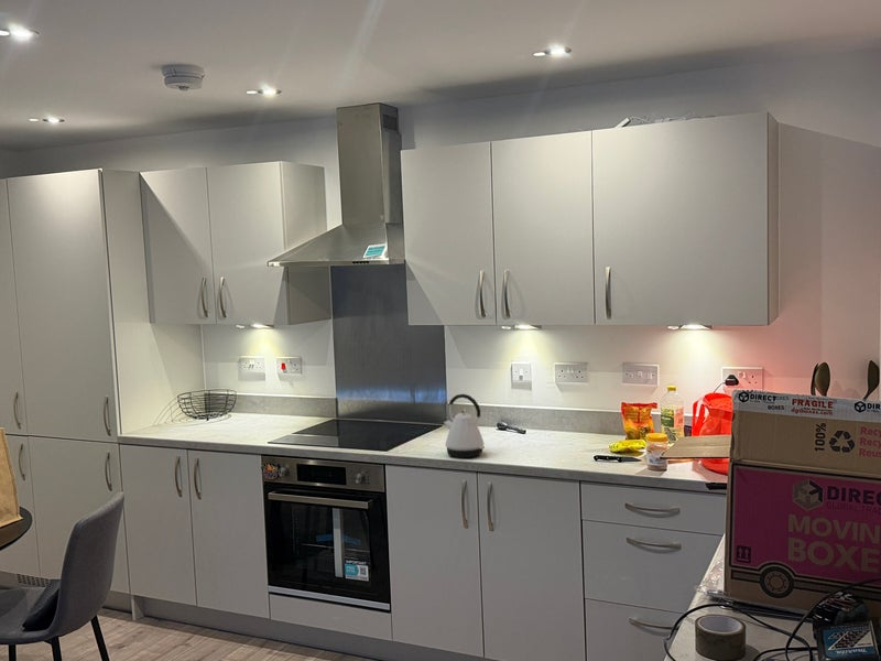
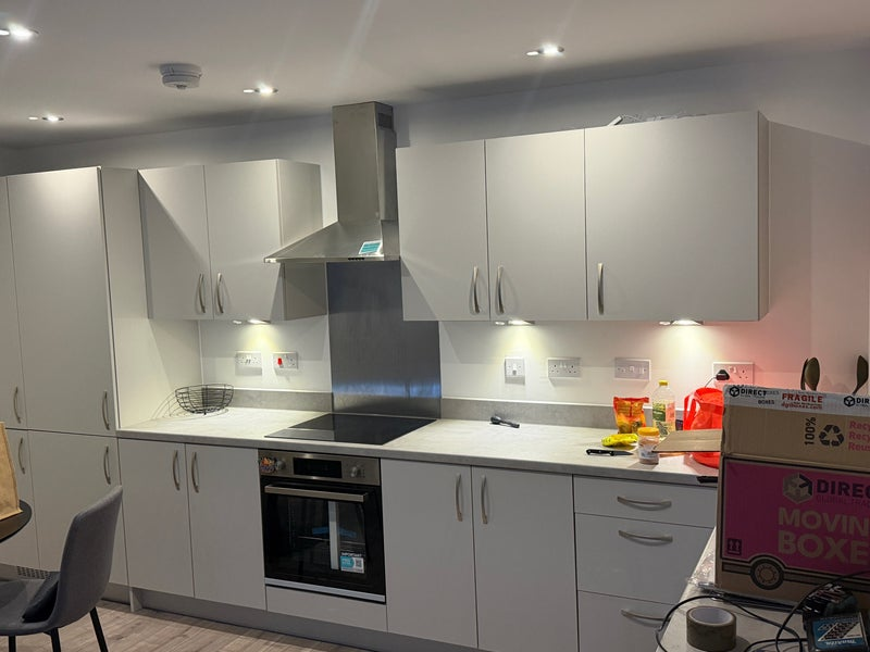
- kettle (463, 424)
